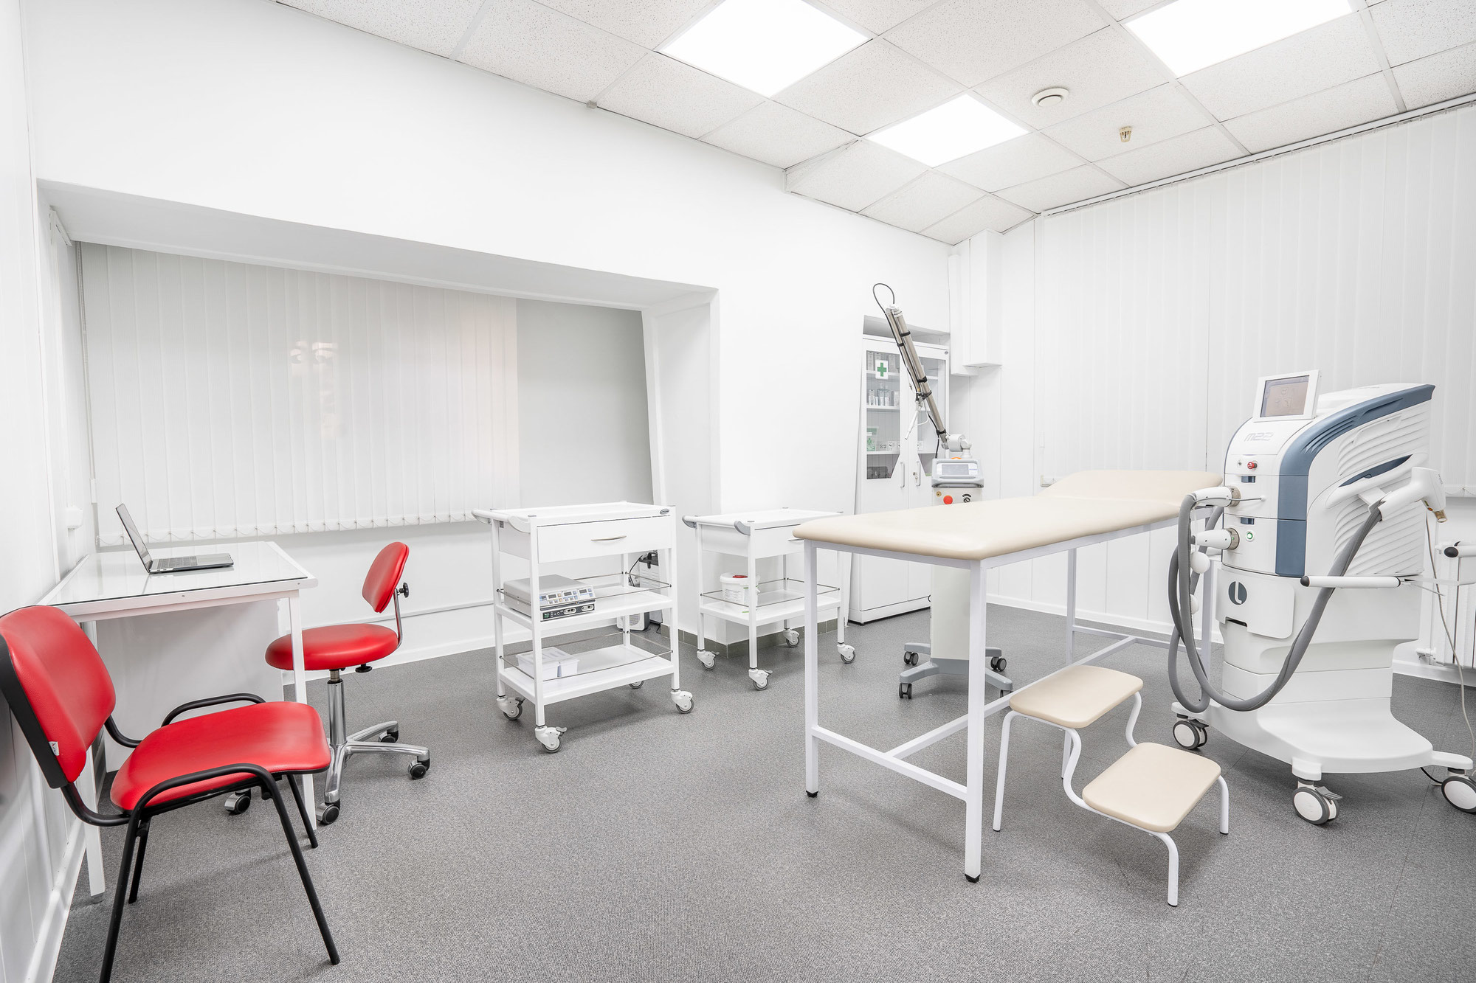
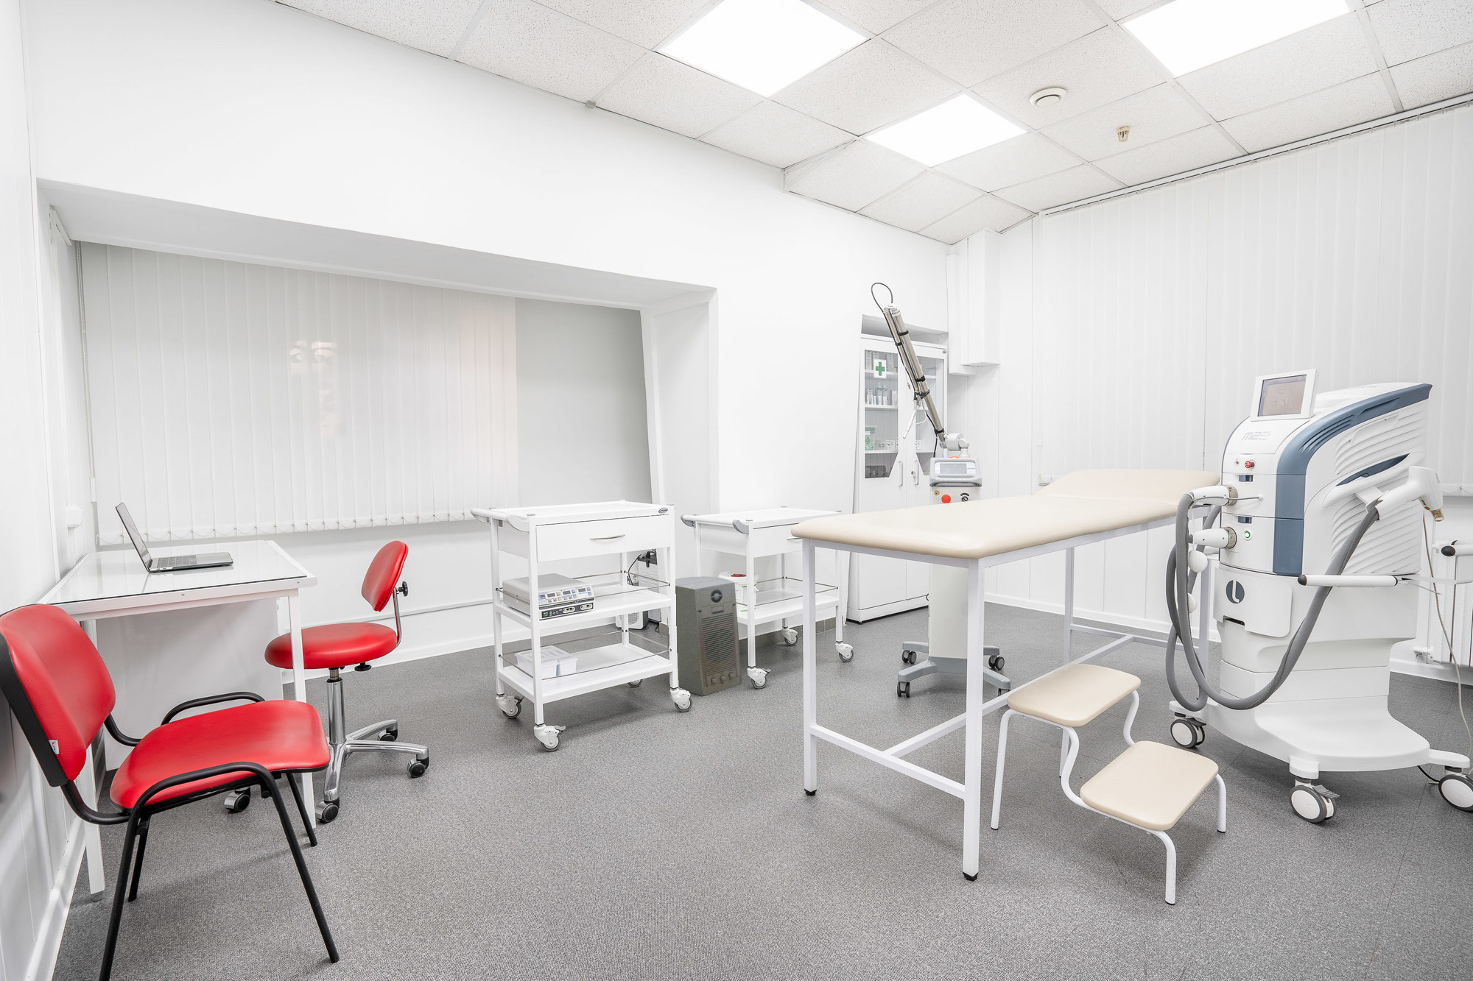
+ fan (699, 632)
